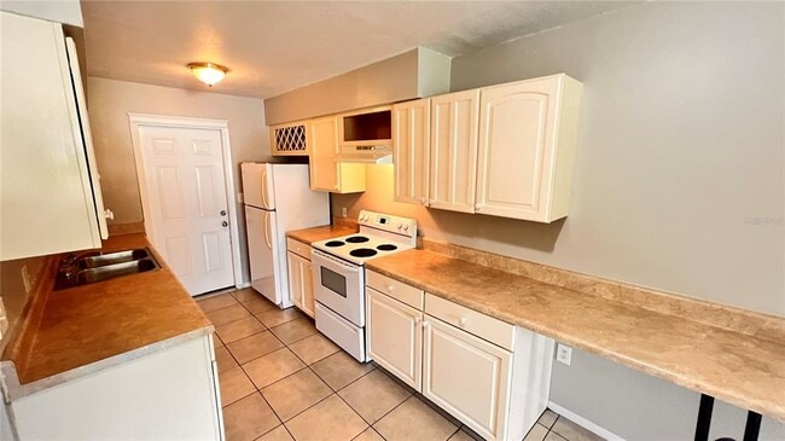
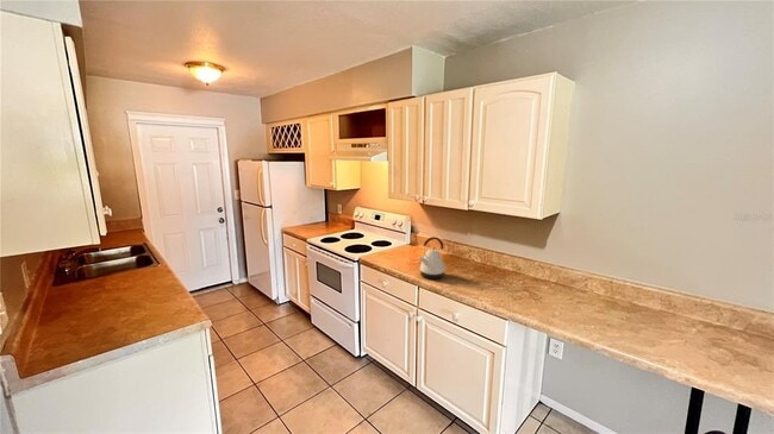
+ kettle (431, 256)
